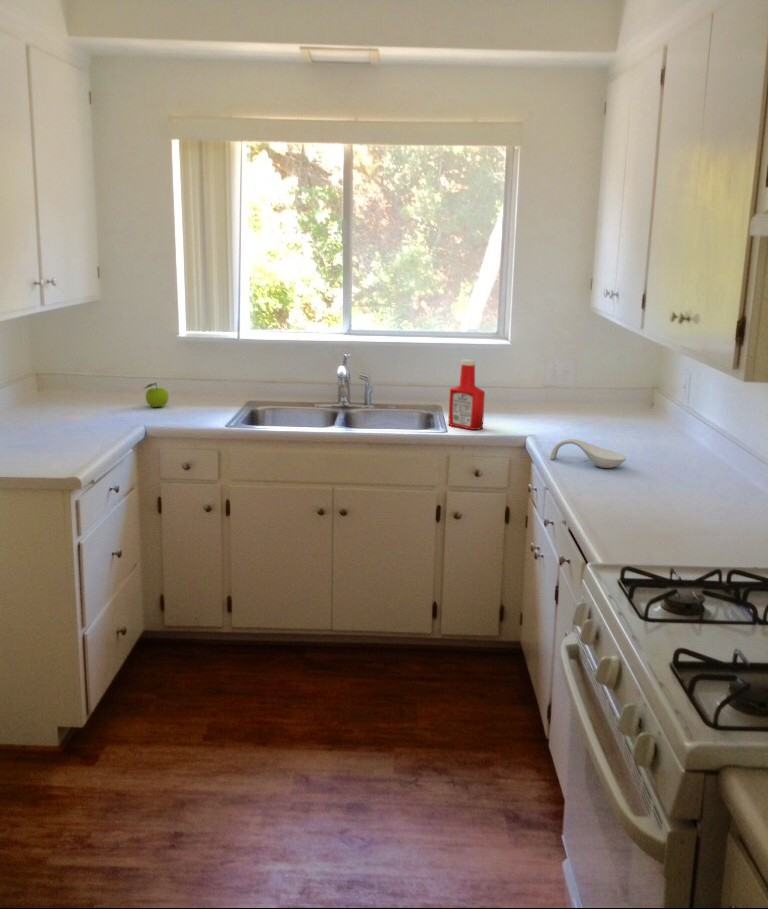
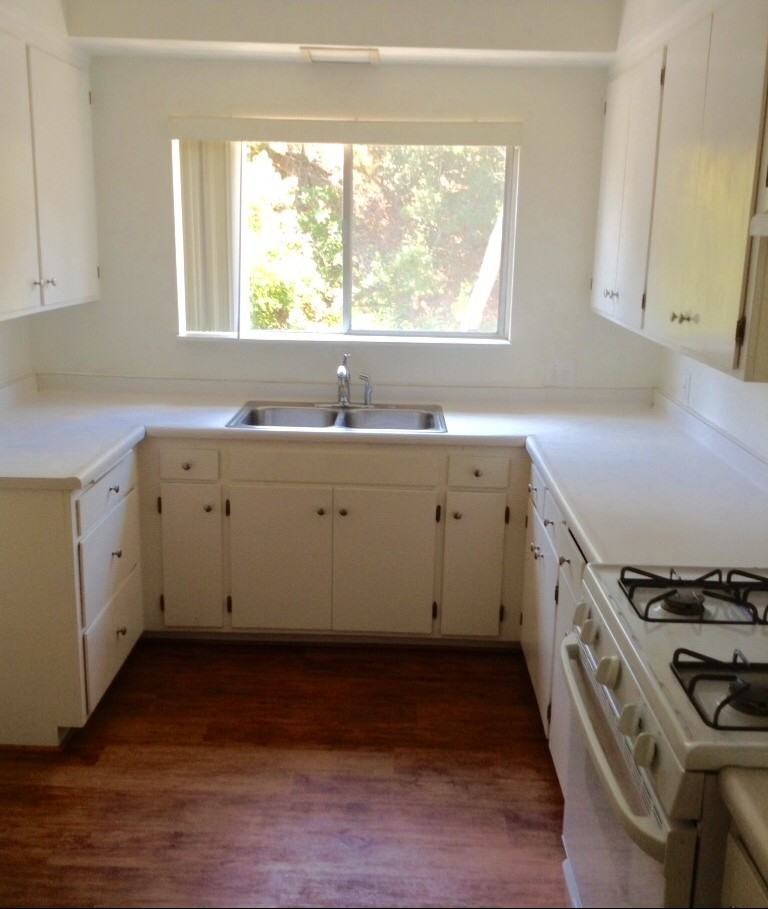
- spoon rest (588, 452)
- fruit (154, 394)
- soap bottle (466, 393)
